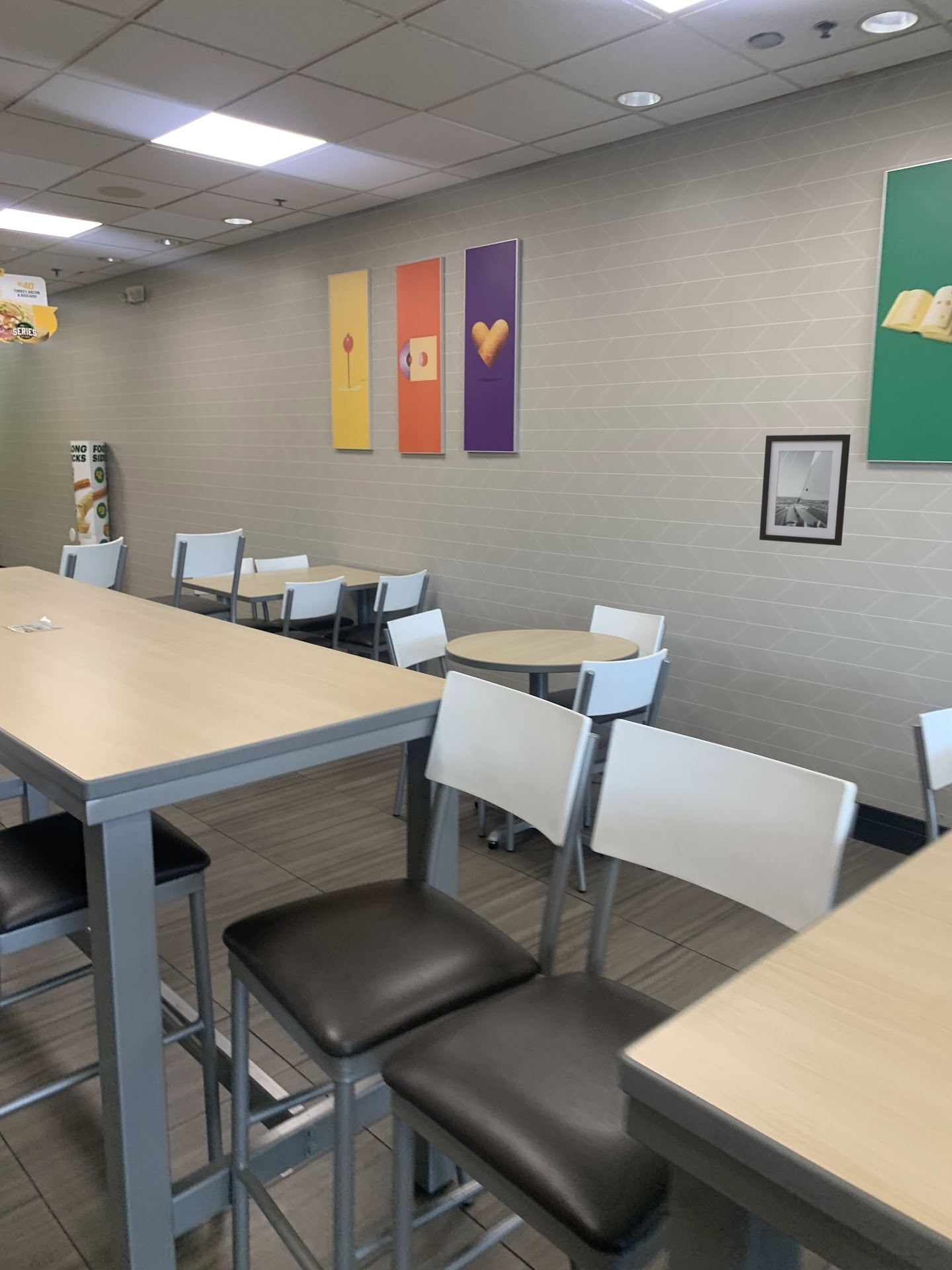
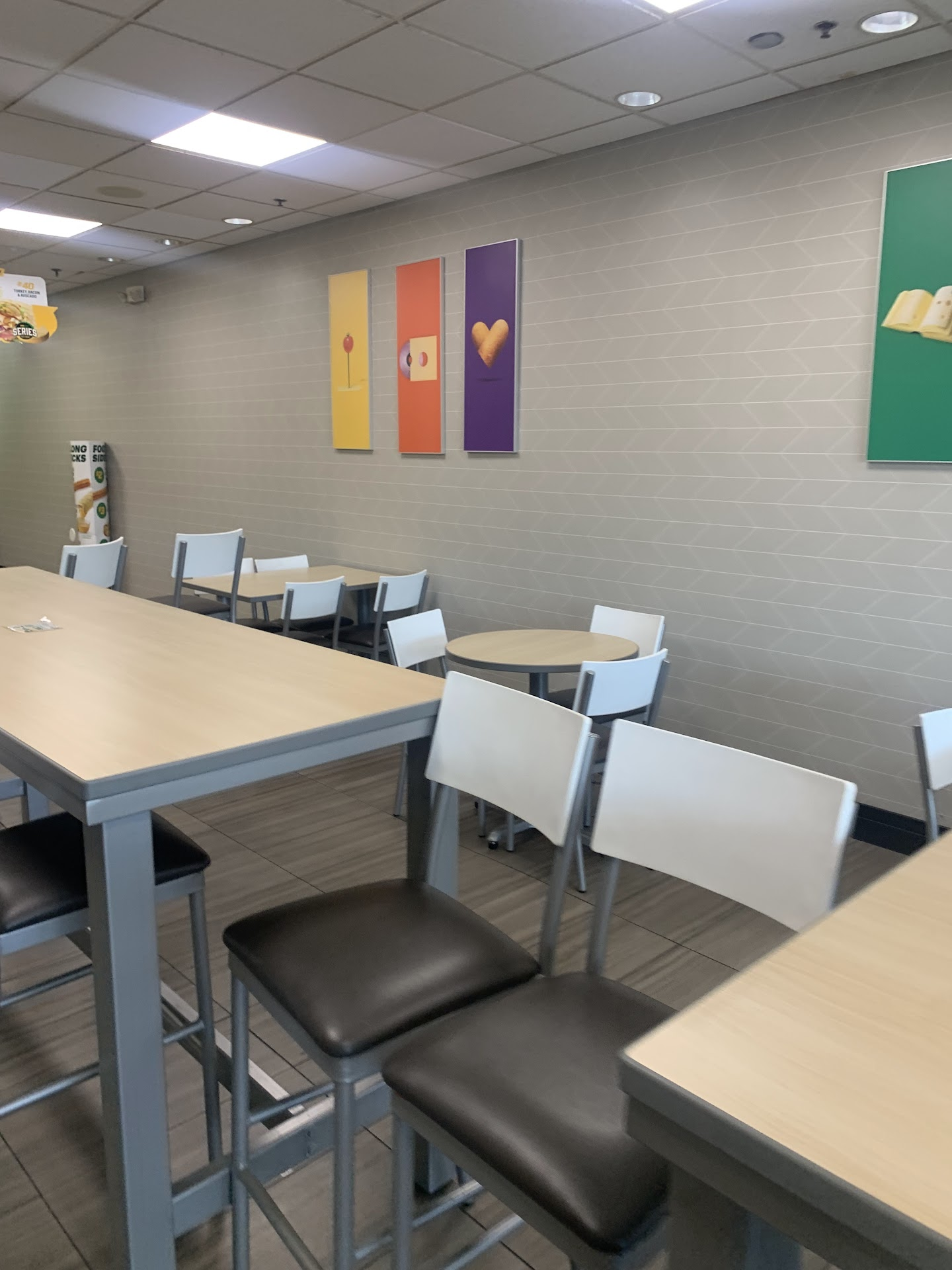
- wall art (803, 489)
